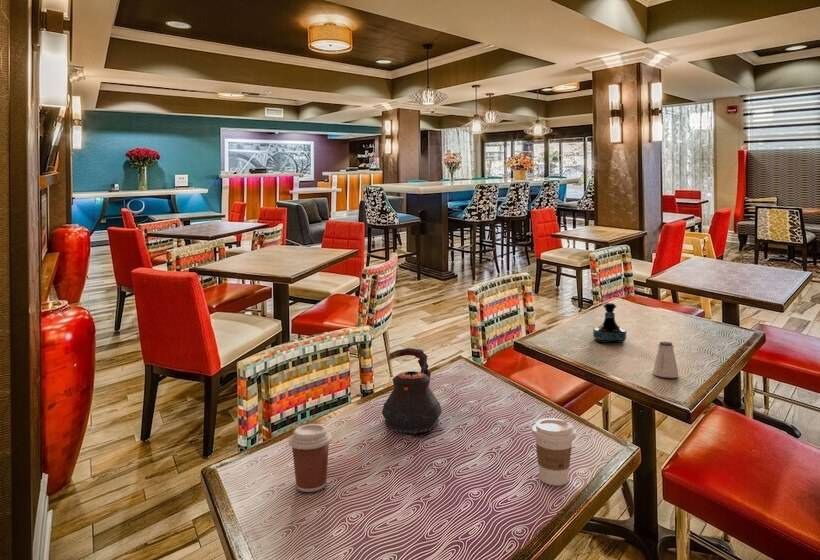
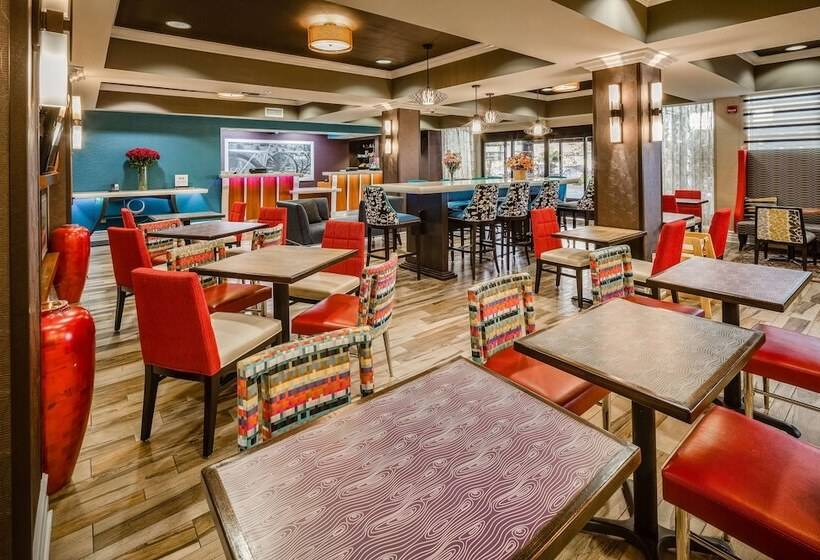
- tequila bottle (609, 322)
- coffee cup (310, 457)
- saltshaker (665, 358)
- coffee cup (553, 451)
- teapot (413, 386)
